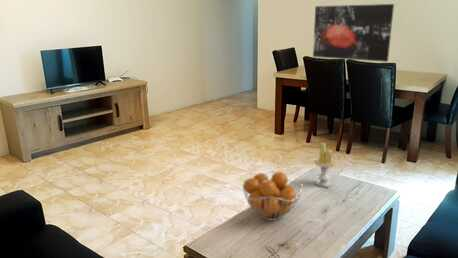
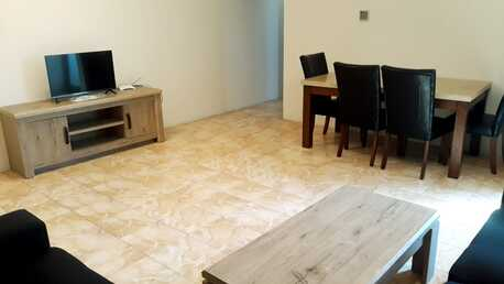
- fruit basket (271, 195)
- candle (324, 163)
- wall art (350, 32)
